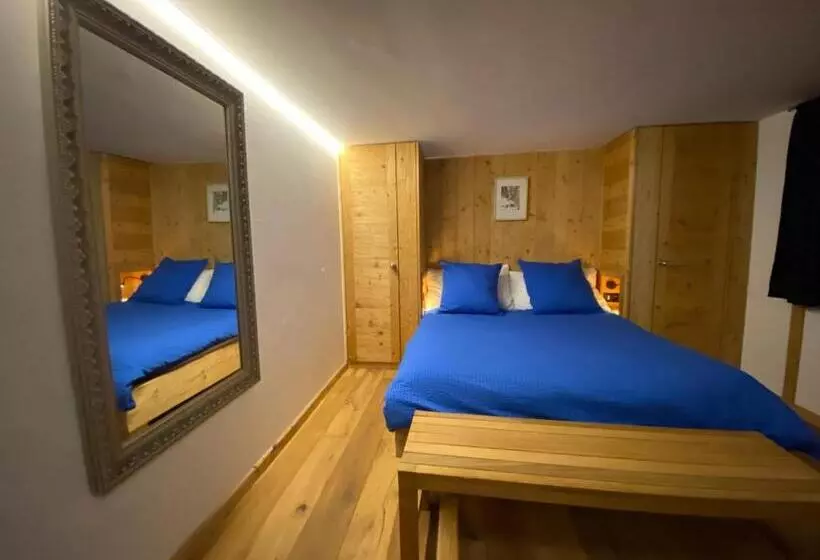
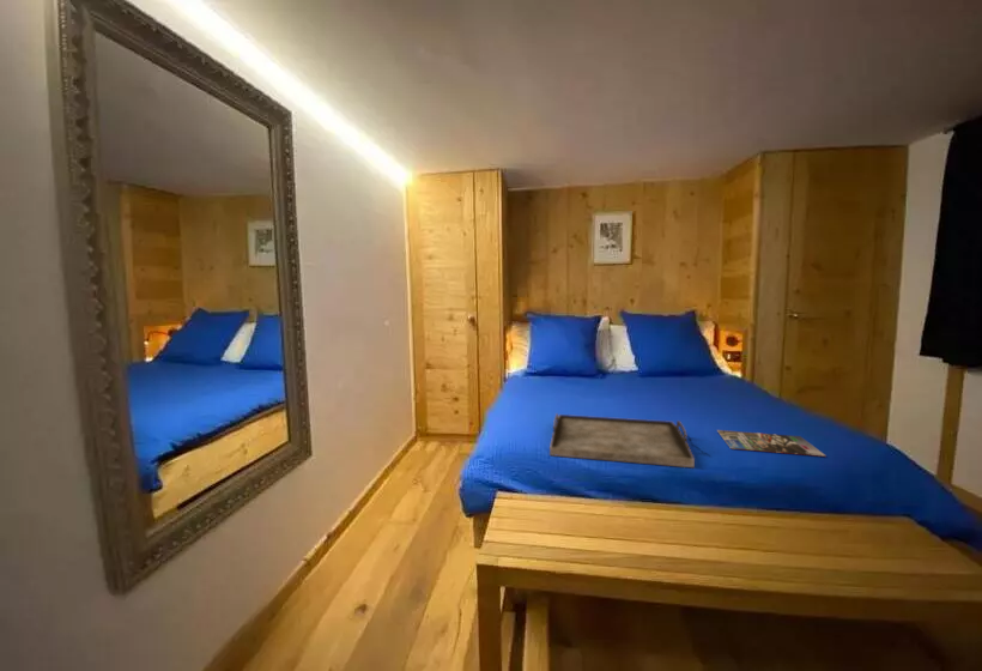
+ magazine (766, 442)
+ serving tray (616, 430)
